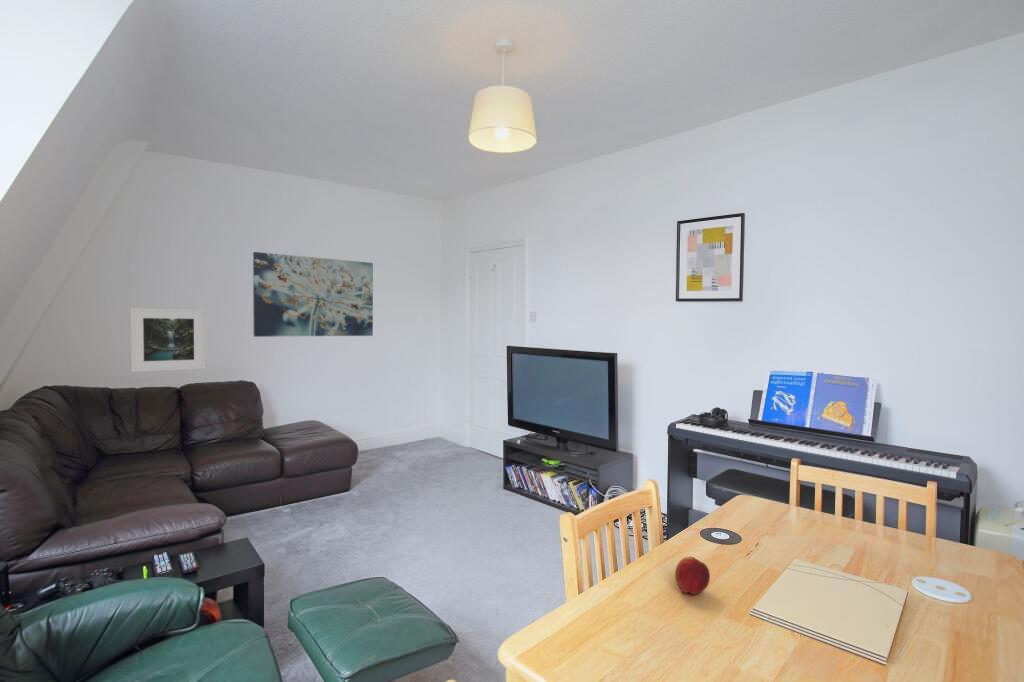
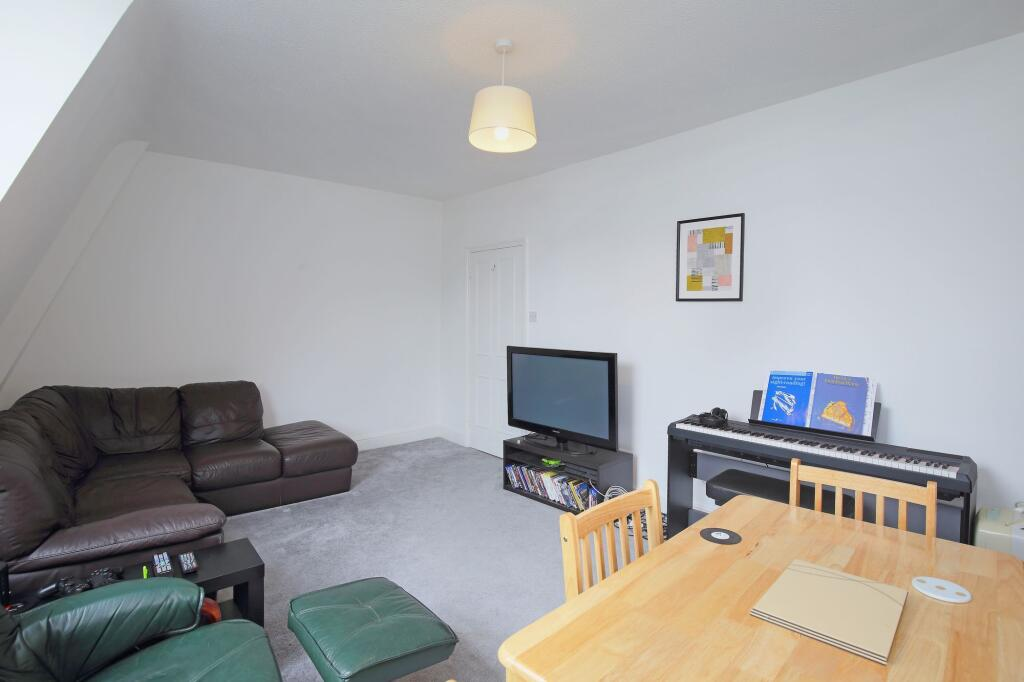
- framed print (169, 339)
- wall art (317, 297)
- peach (691, 575)
